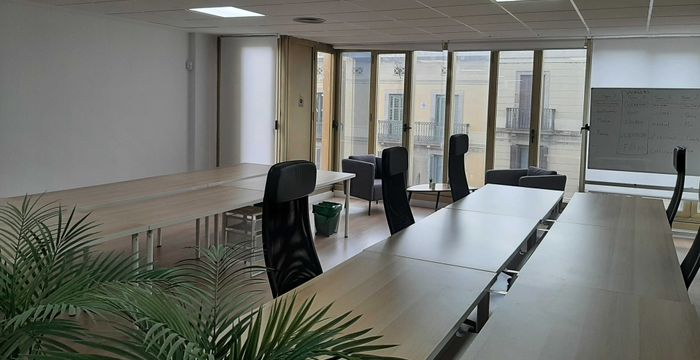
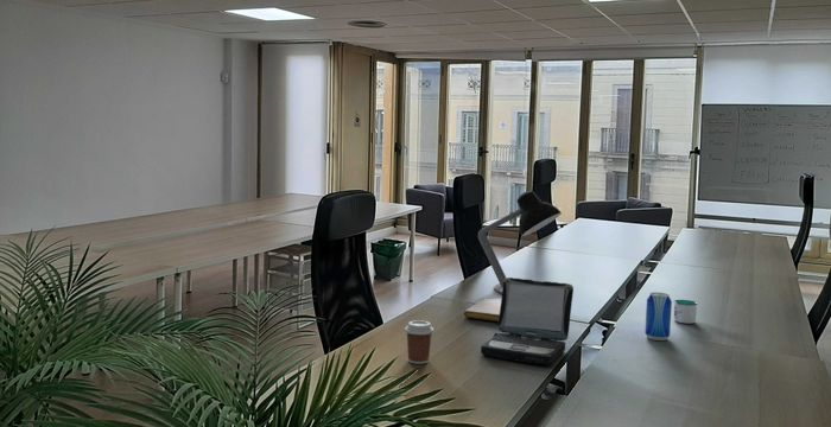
+ beer can (658, 316)
+ desk lamp (522, 235)
+ notebook (494, 310)
+ laptop (526, 318)
+ mug (685, 311)
+ coffee cup (418, 342)
